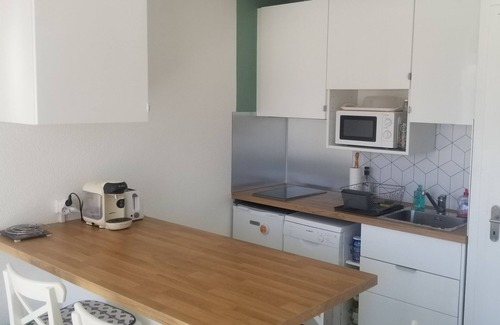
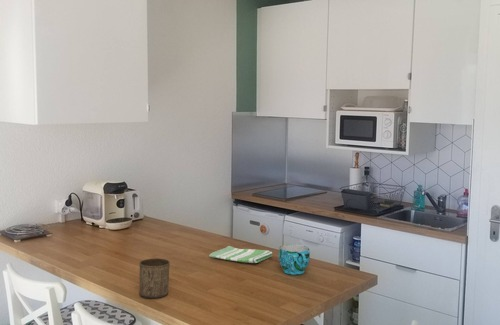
+ cup (295, 260)
+ cup (154, 278)
+ dish towel (241, 254)
